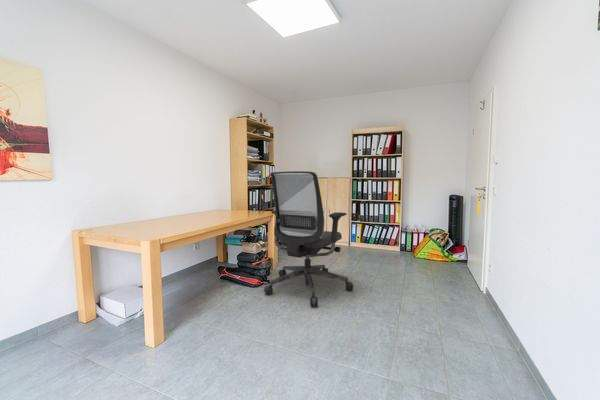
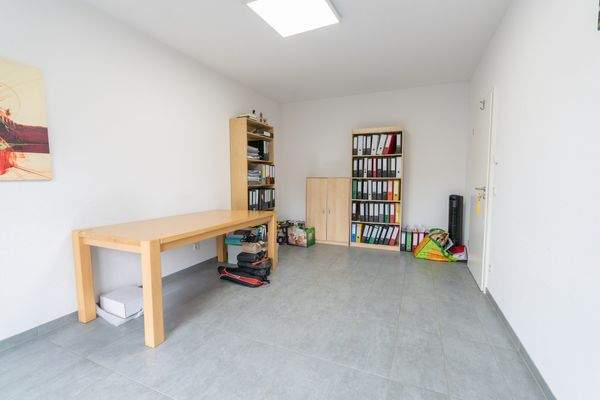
- office chair (309, 229)
